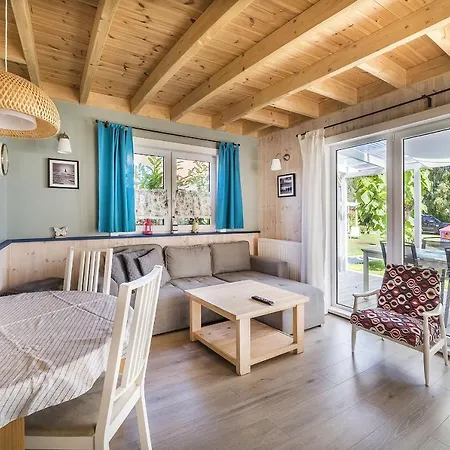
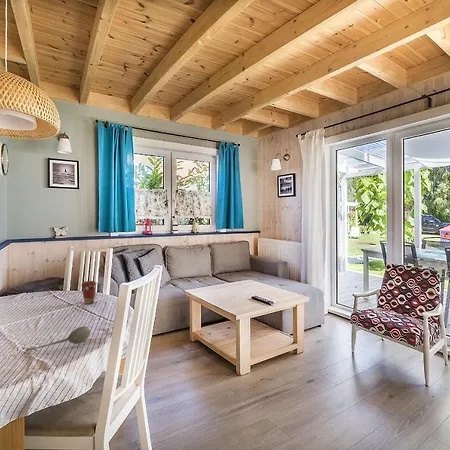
+ coffee cup (89, 292)
+ soupspoon (60, 340)
